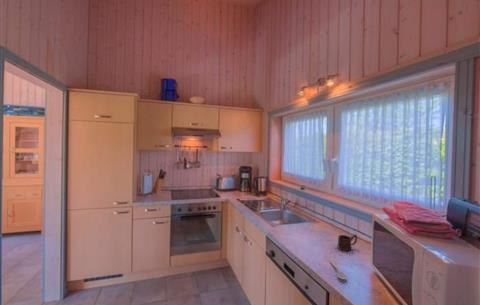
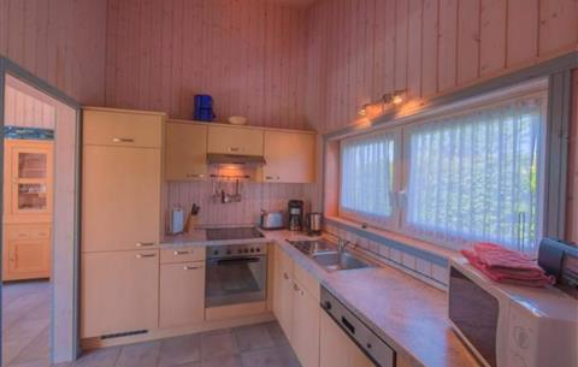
- mug (347, 241)
- spoon (337, 269)
